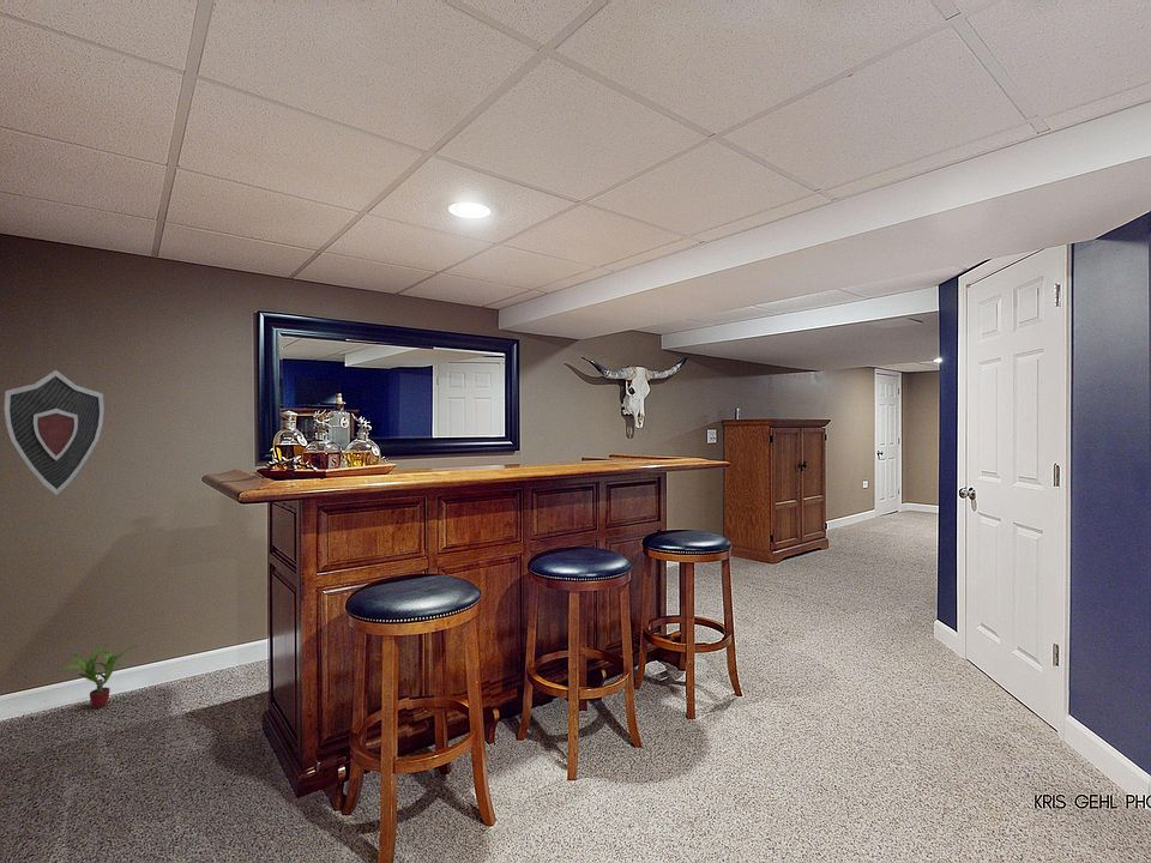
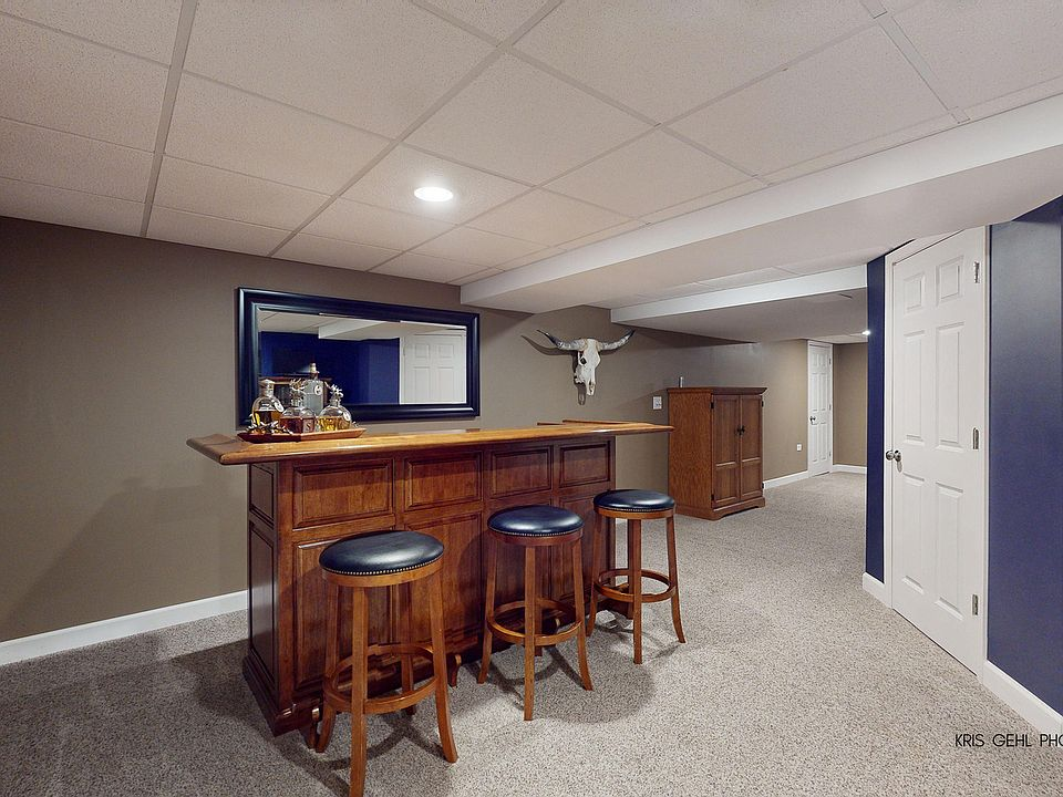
- decorative shield (56, 433)
- potted plant (101, 680)
